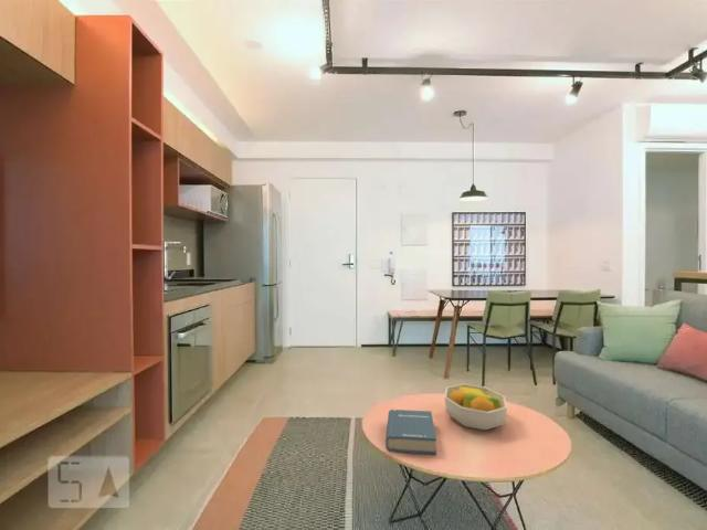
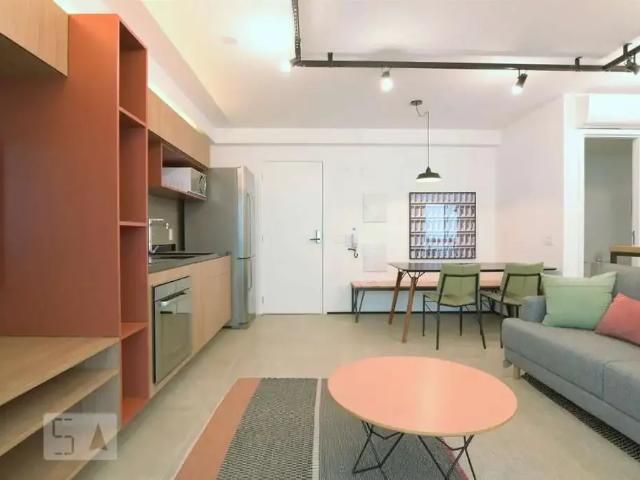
- hardback book (410, 430)
- fruit bowl (474, 402)
